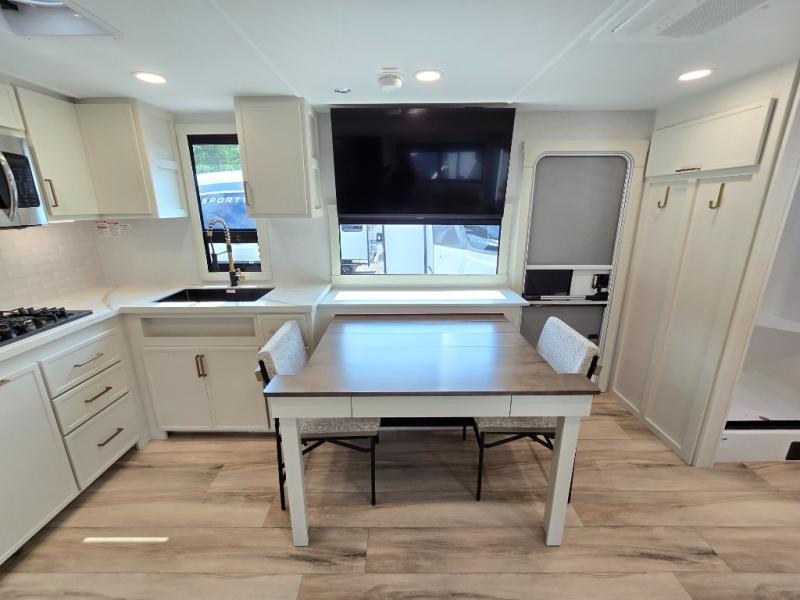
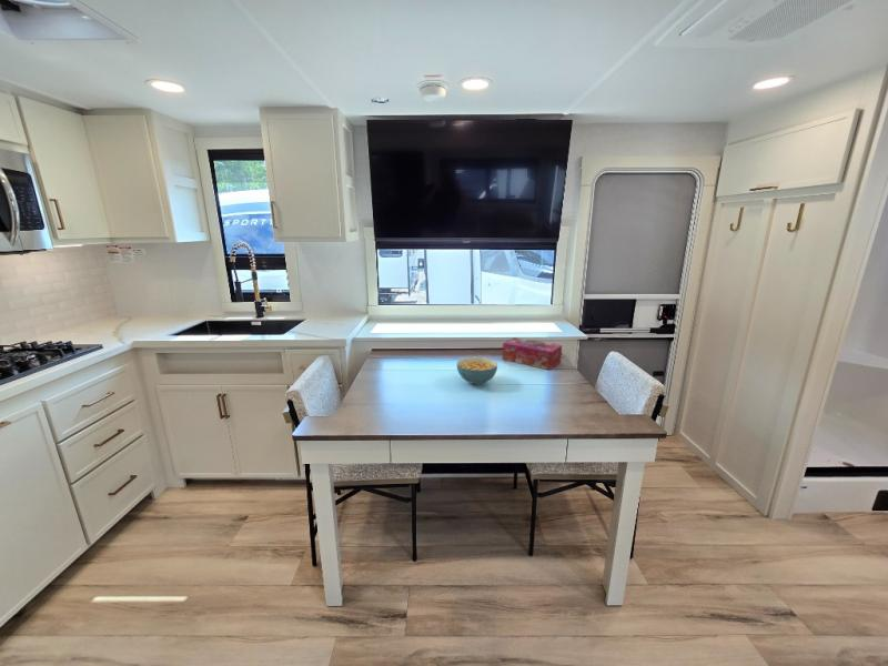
+ tissue box (531, 352)
+ cereal bowl (476, 373)
